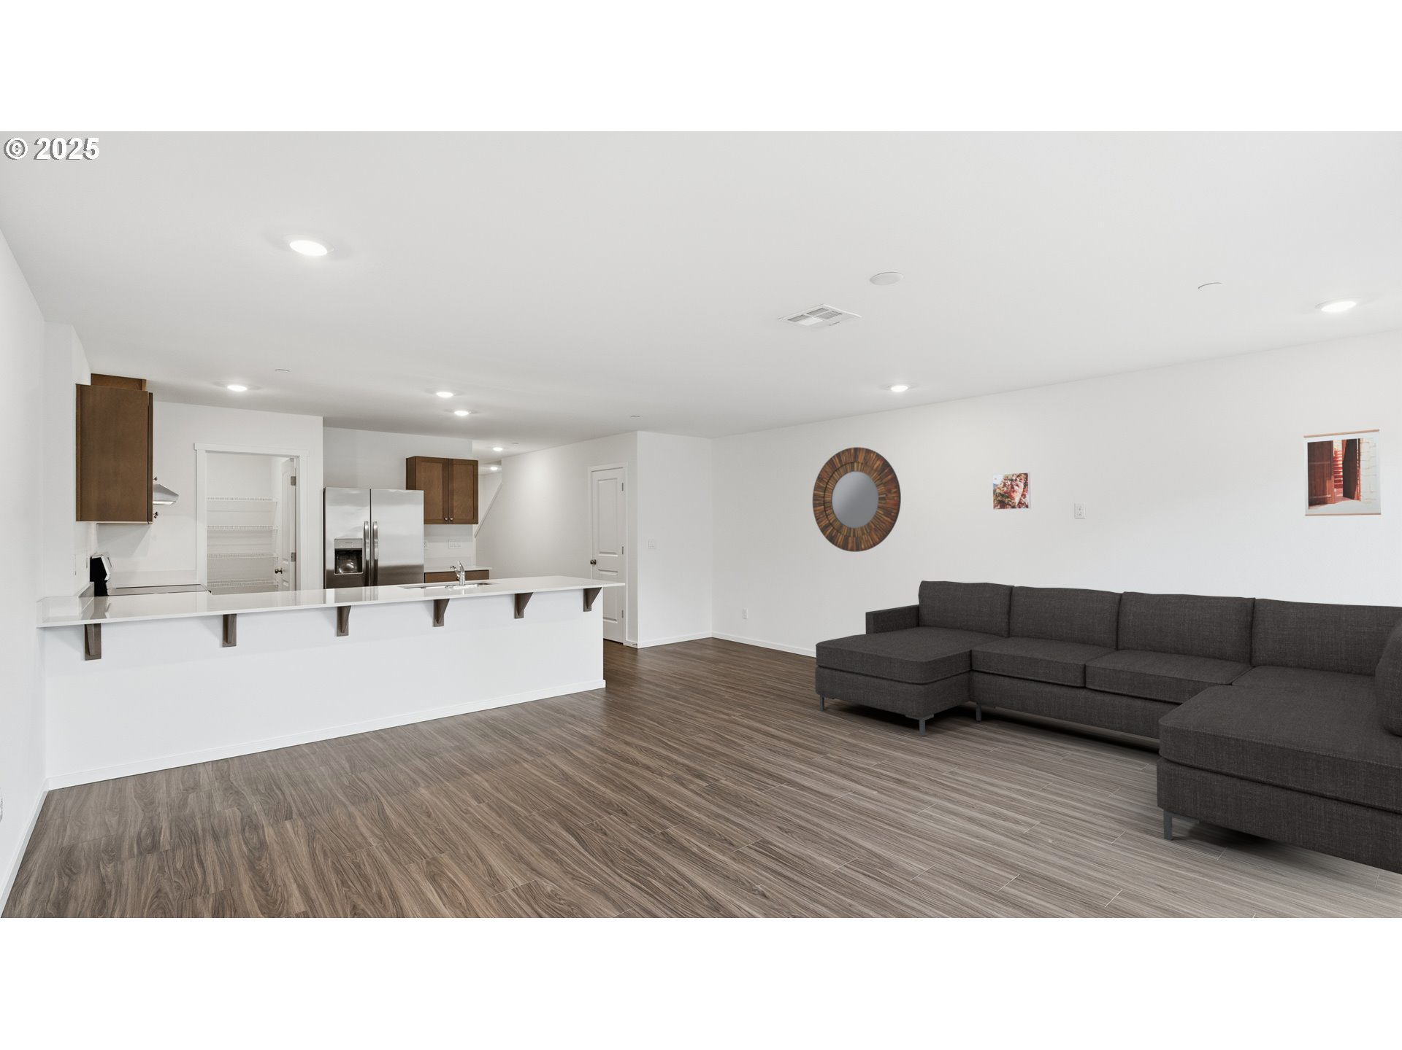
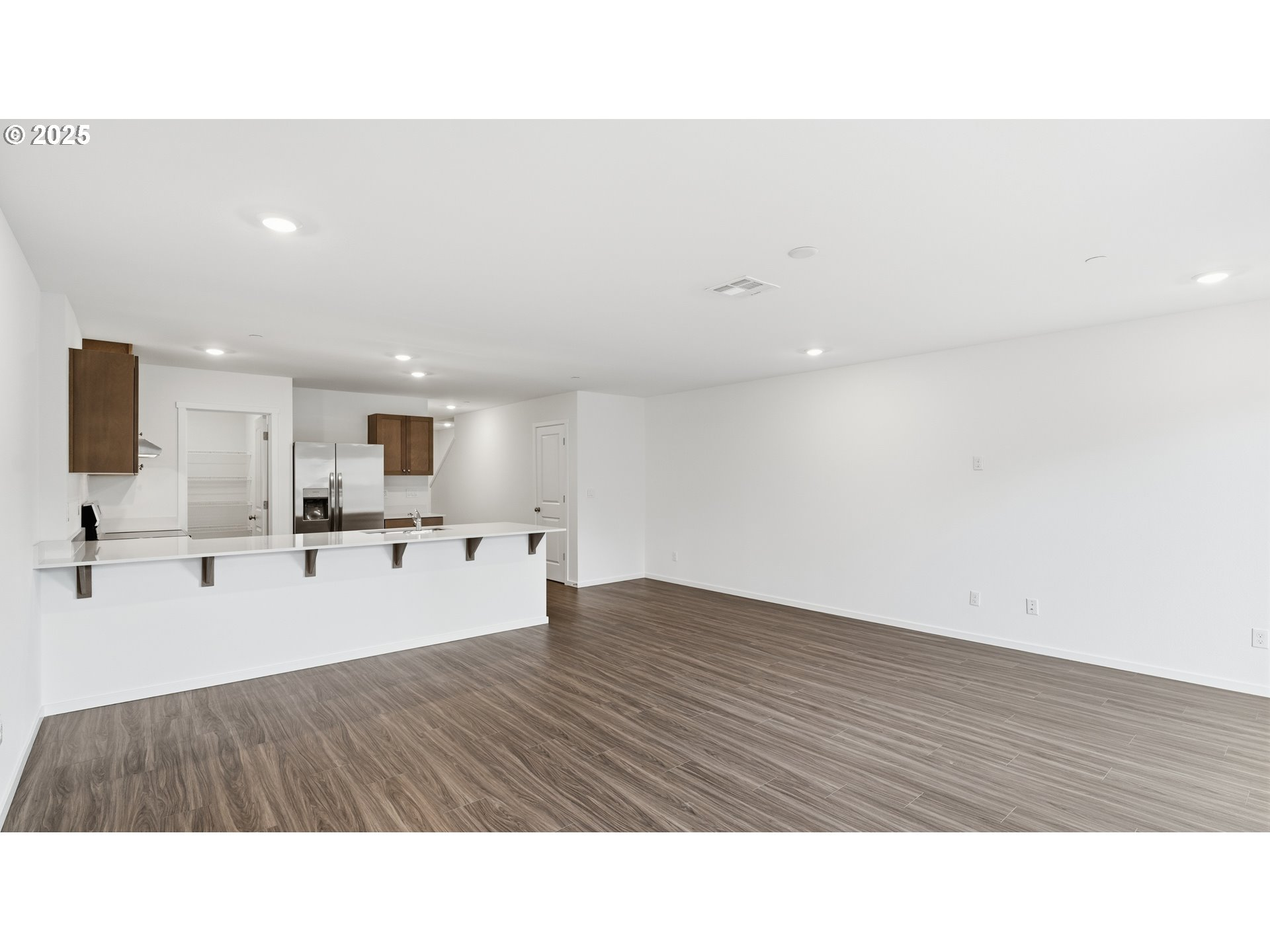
- sofa (1073, 672)
- wall art (1340, 474)
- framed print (1010, 491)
- home mirror (853, 500)
